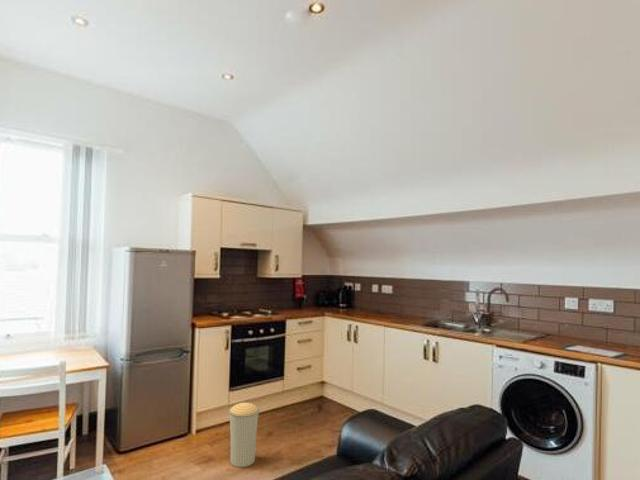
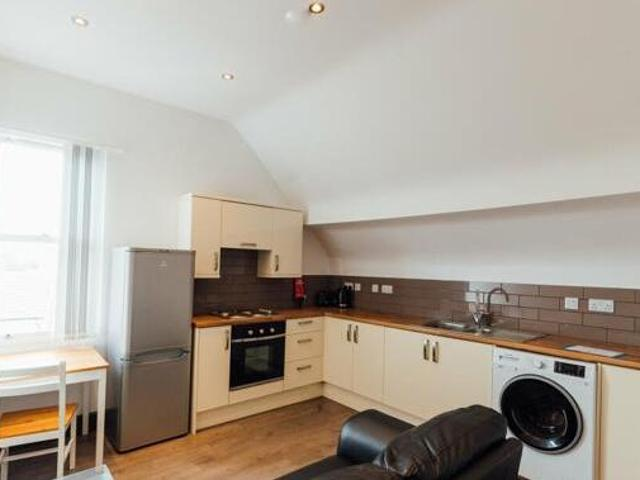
- trash can (243, 432)
